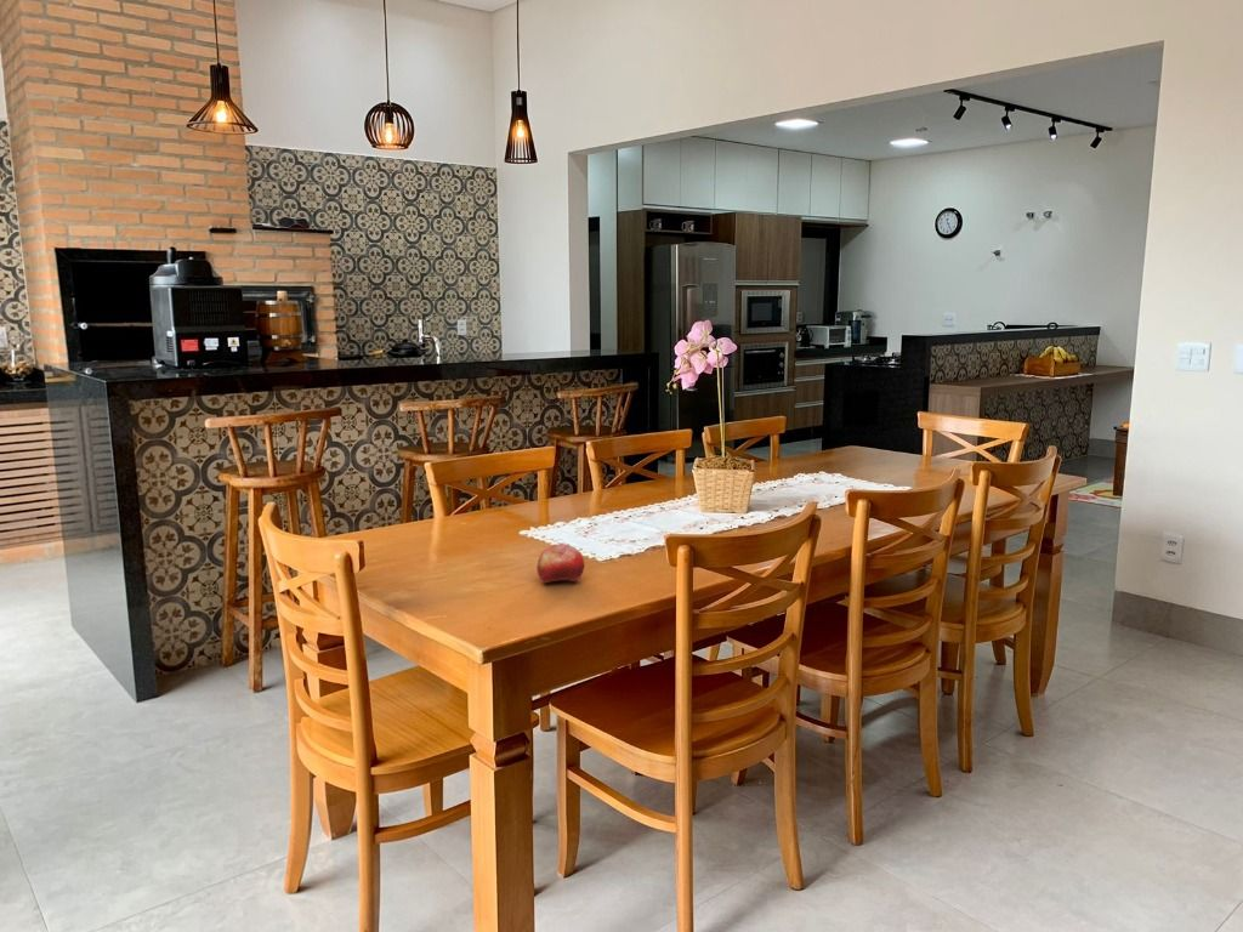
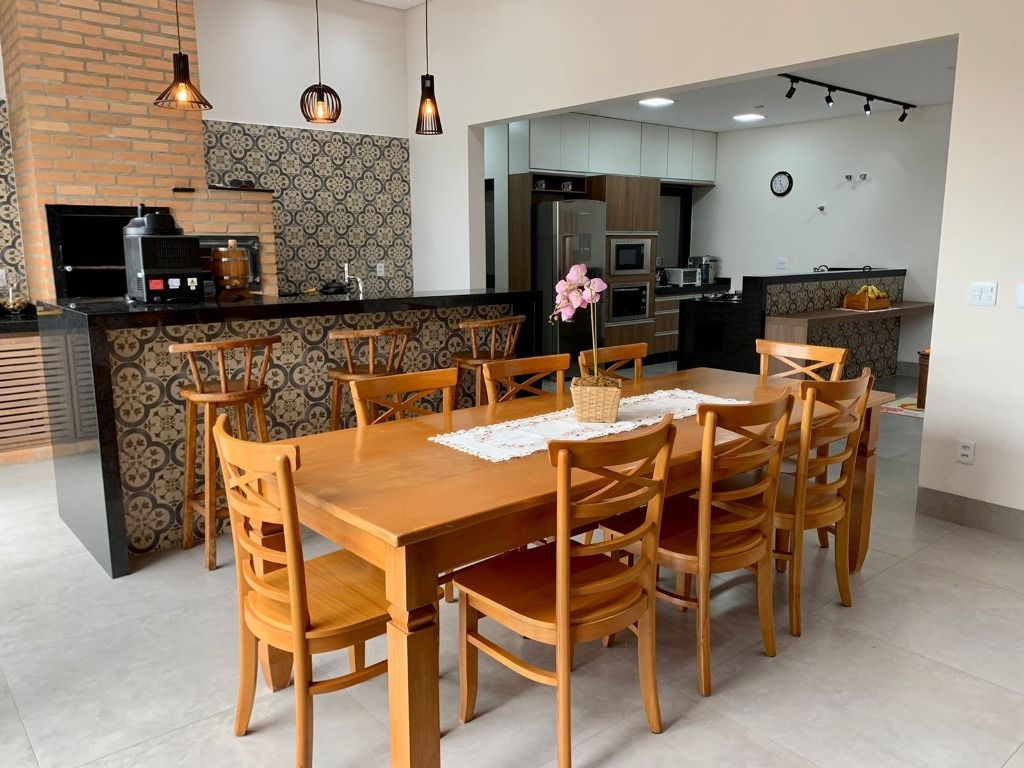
- fruit (561, 563)
